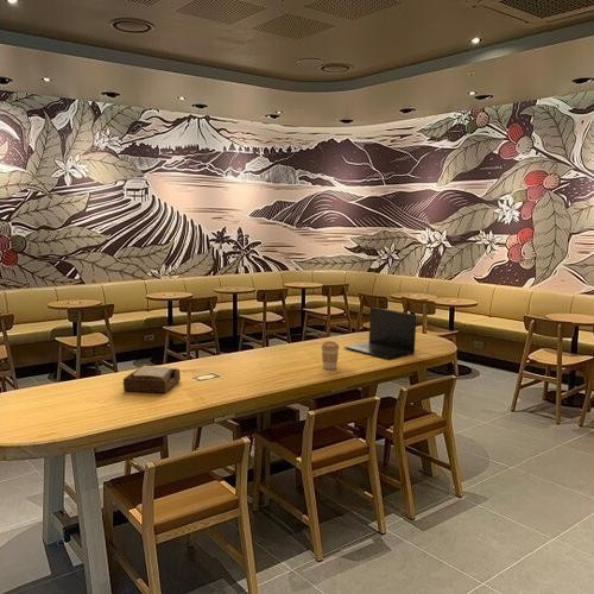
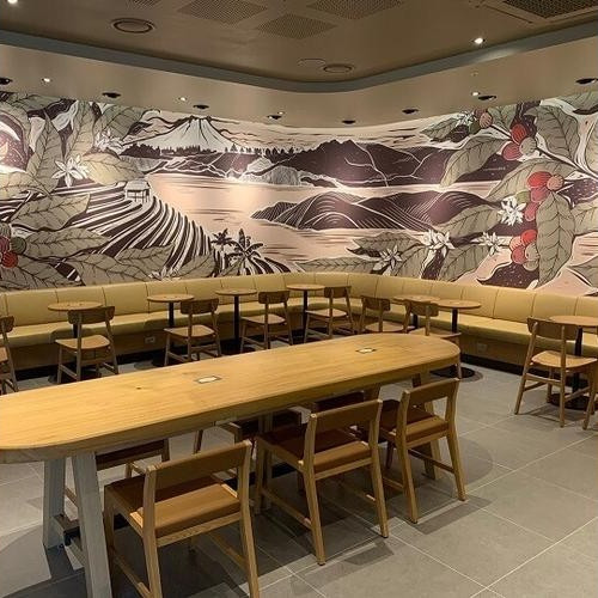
- napkin holder (152, 378)
- laptop (379, 331)
- coffee cup (329, 355)
